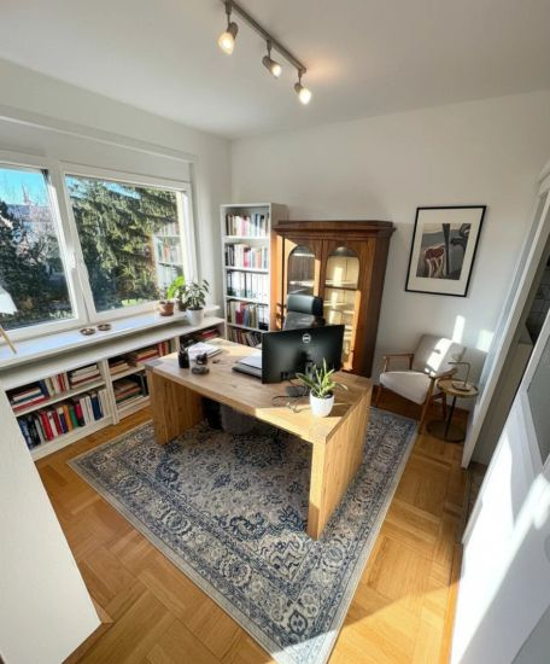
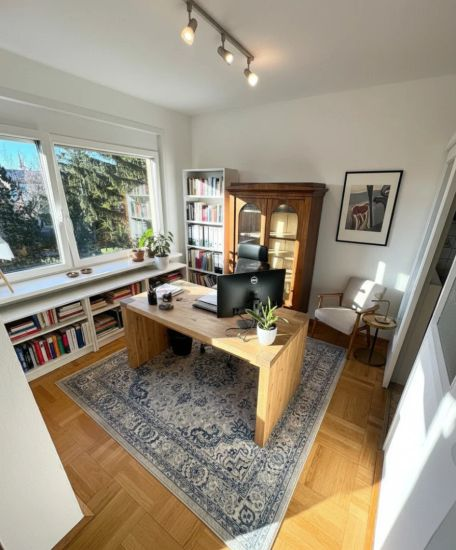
- waste bin (236, 410)
